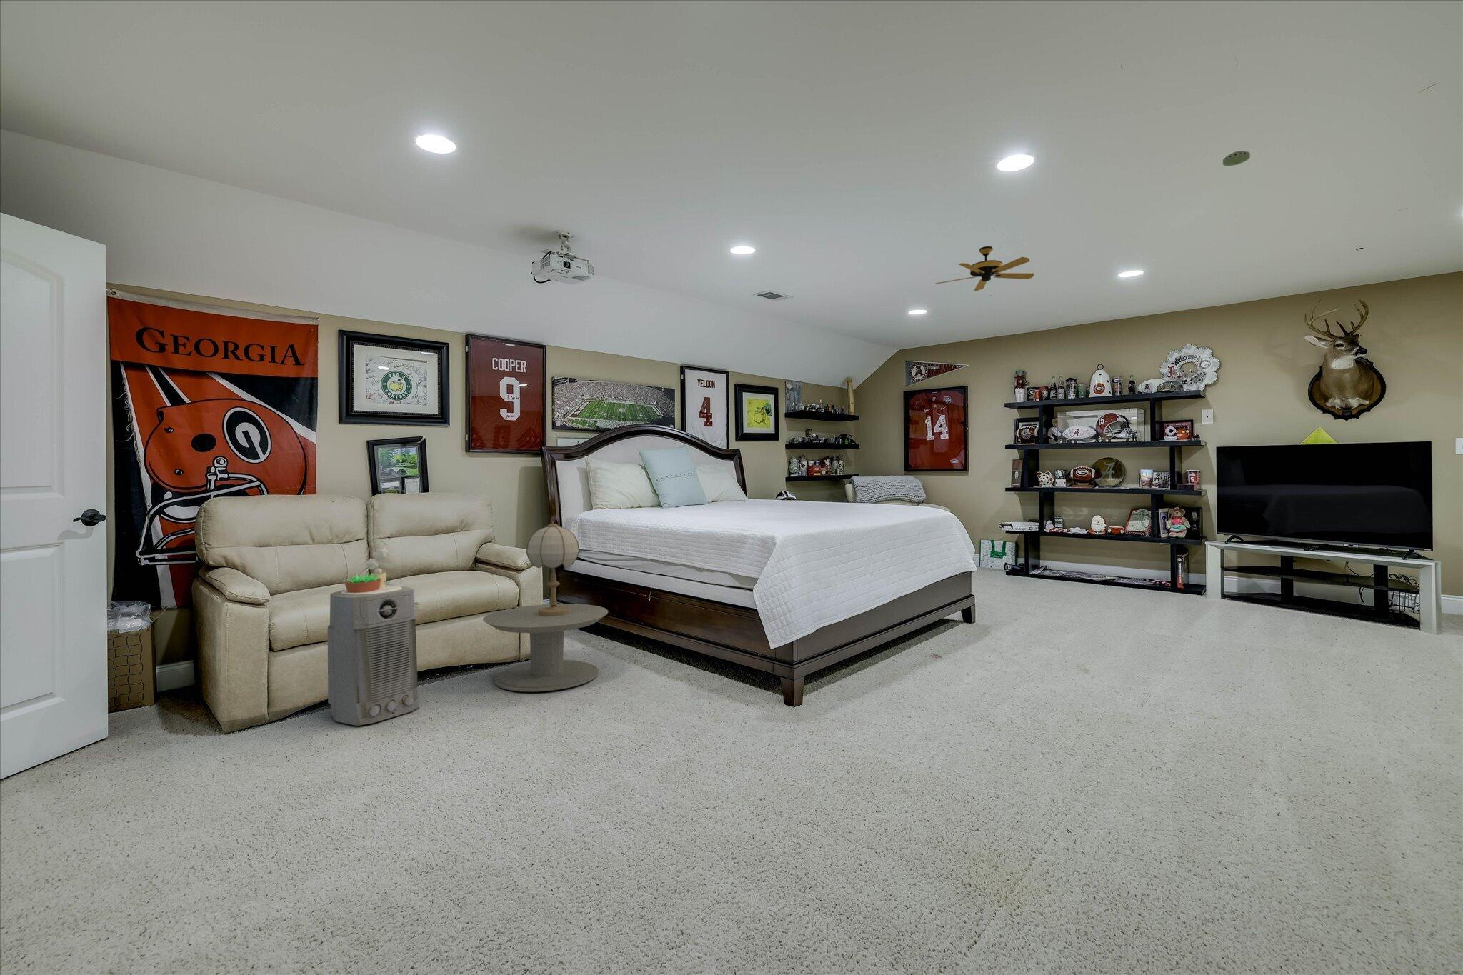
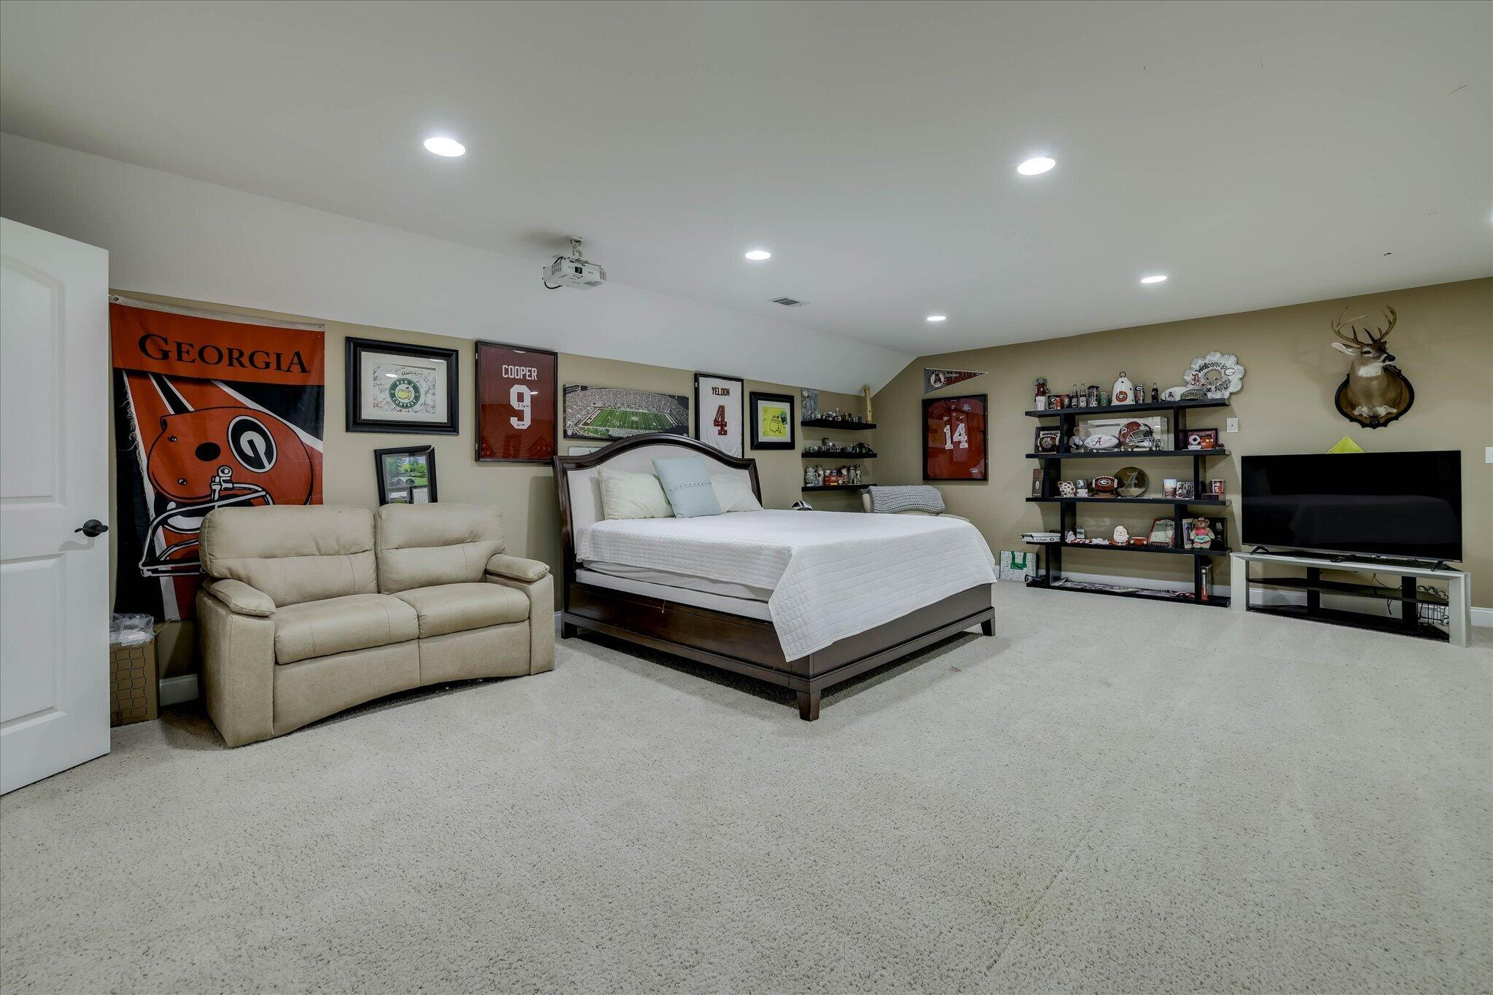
- ceiling fan (983, 273)
- smoke detector (1236, 158)
- air purifier (372, 650)
- table lamp (553, 567)
- succulent plant (372, 567)
- side table (547, 645)
